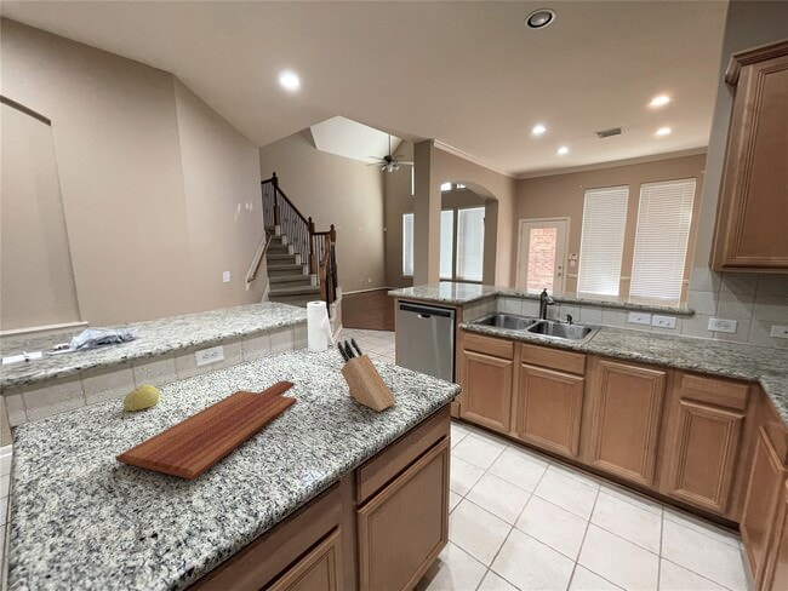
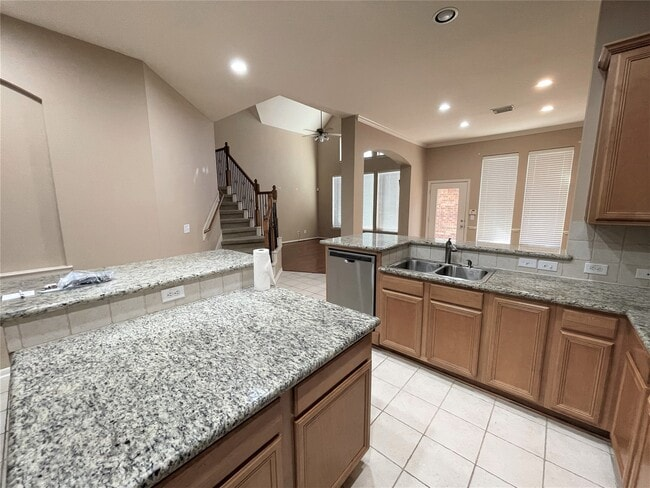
- knife block (364, 371)
- cutting board (225, 421)
- fruit (141, 396)
